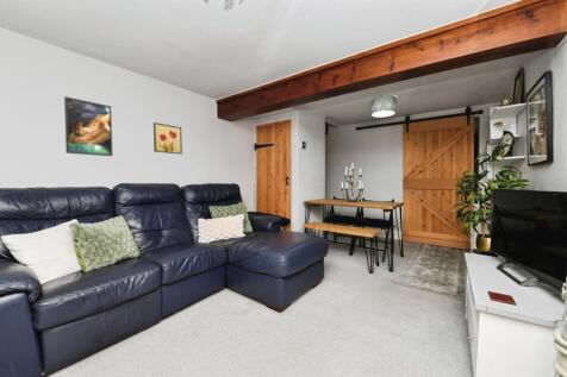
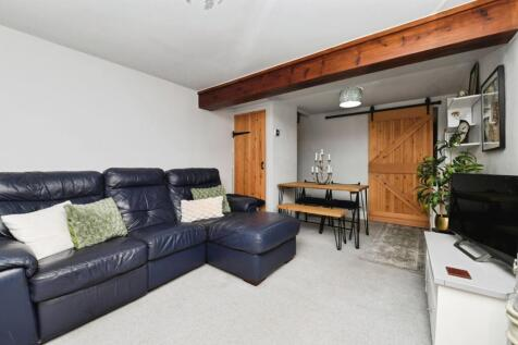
- wall art (168, 139)
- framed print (89, 127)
